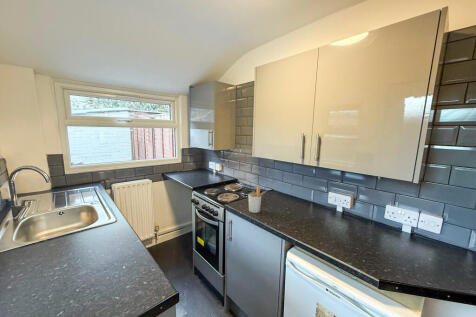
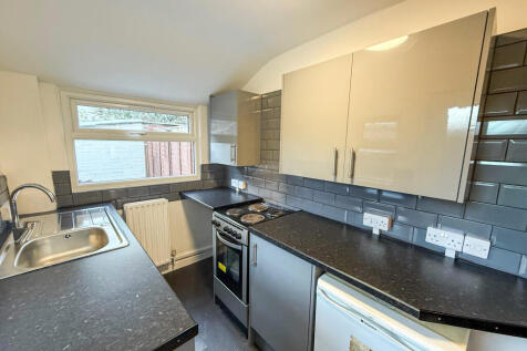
- utensil holder (257, 199)
